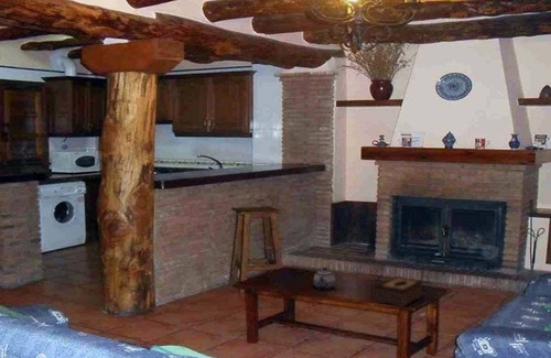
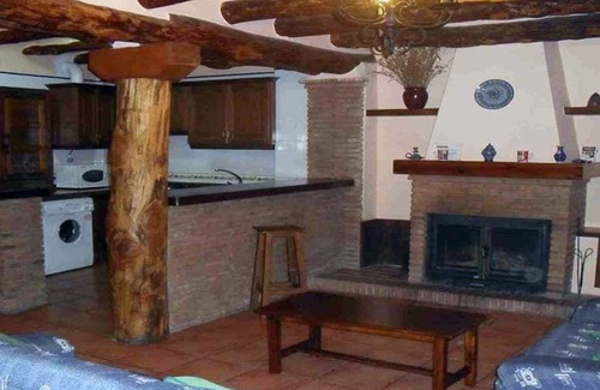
- teapot (324, 276)
- tissue box (399, 291)
